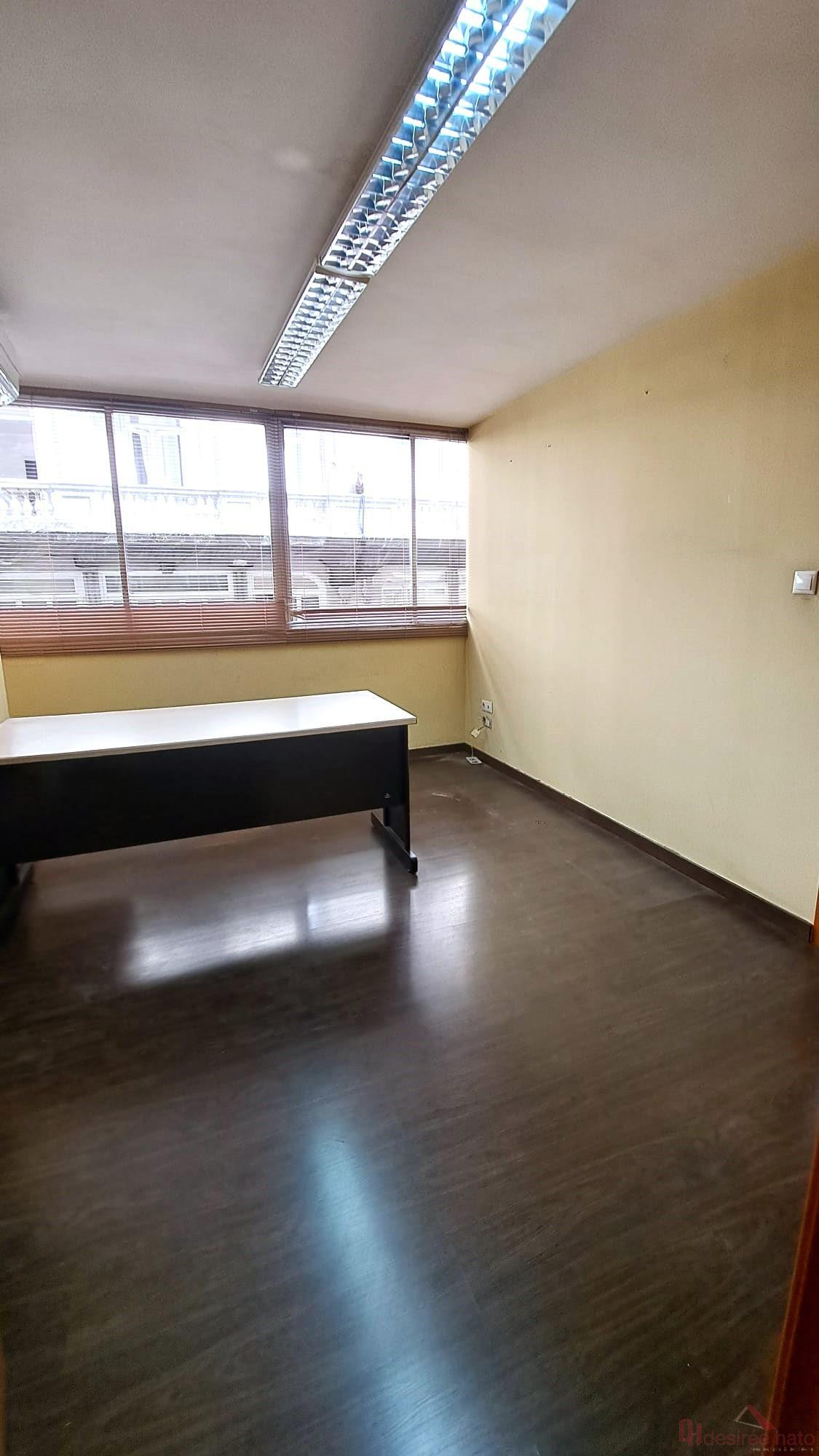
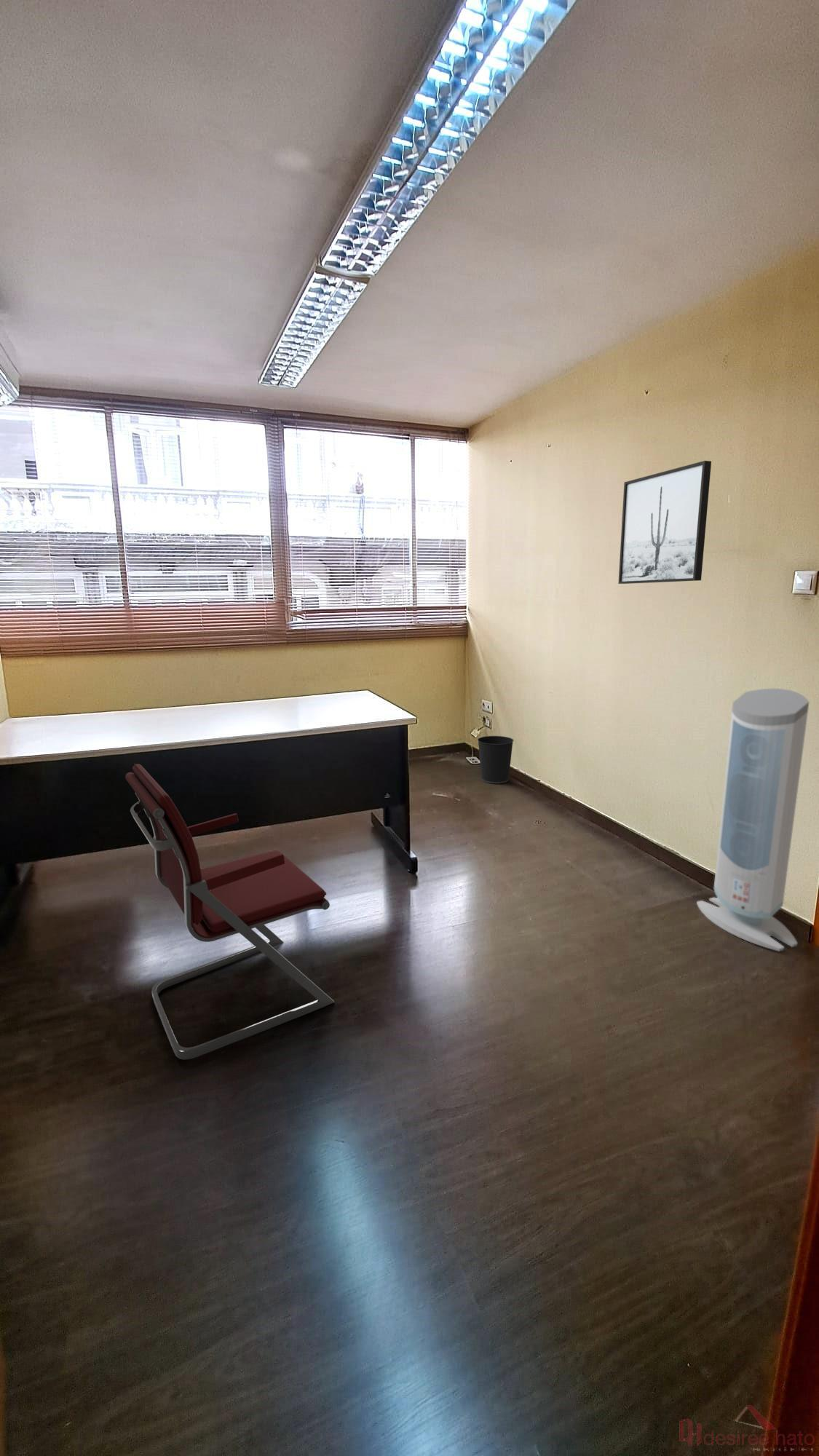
+ wall art (660, 528)
+ air purifier (756, 812)
+ wastebasket (495, 759)
+ office chair (231, 885)
